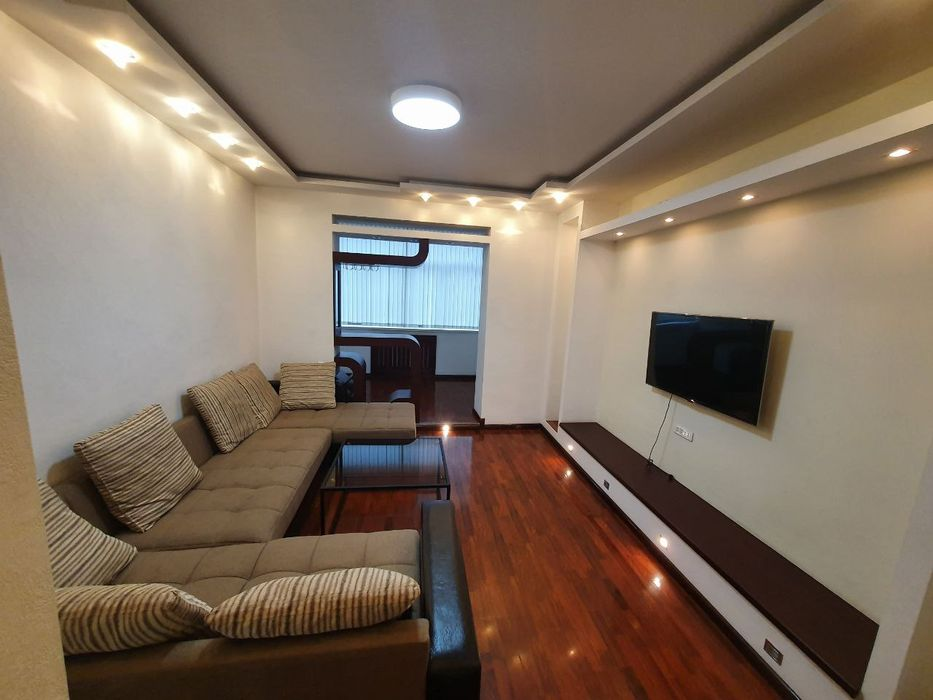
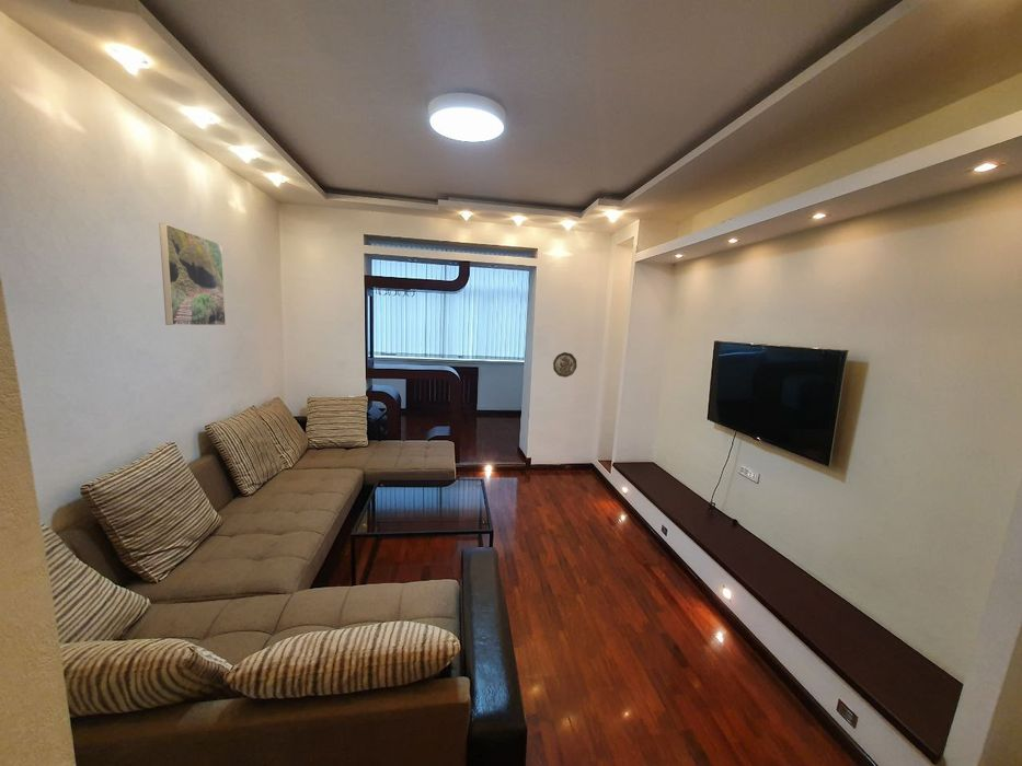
+ decorative plate (564, 364)
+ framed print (196, 280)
